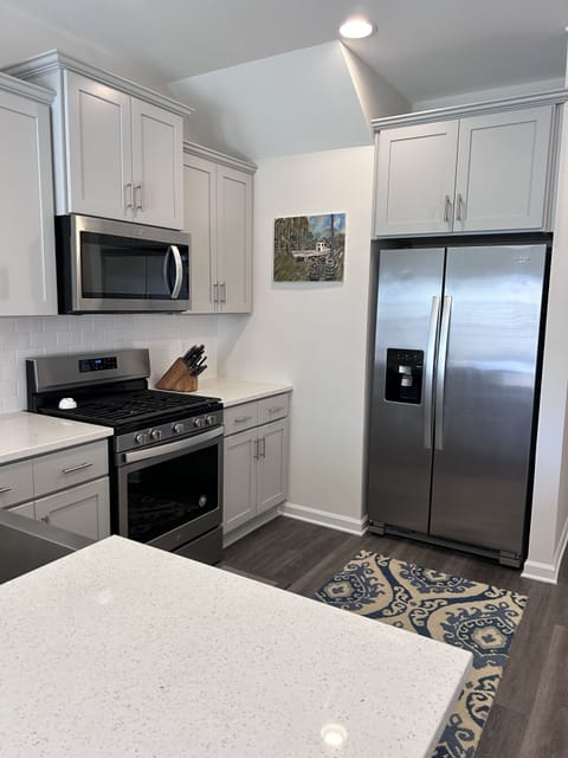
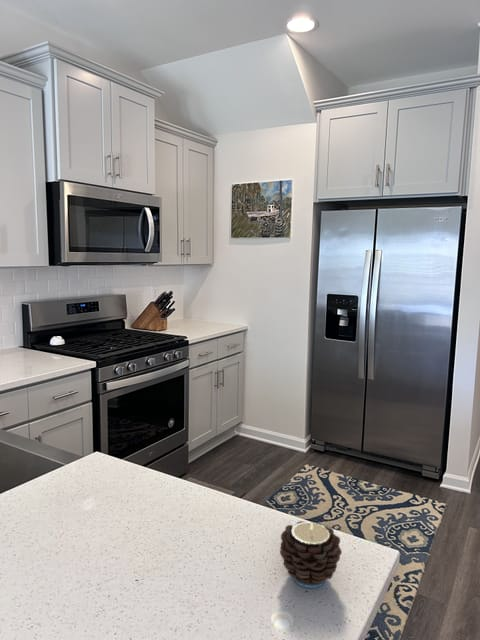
+ candle (309, 550)
